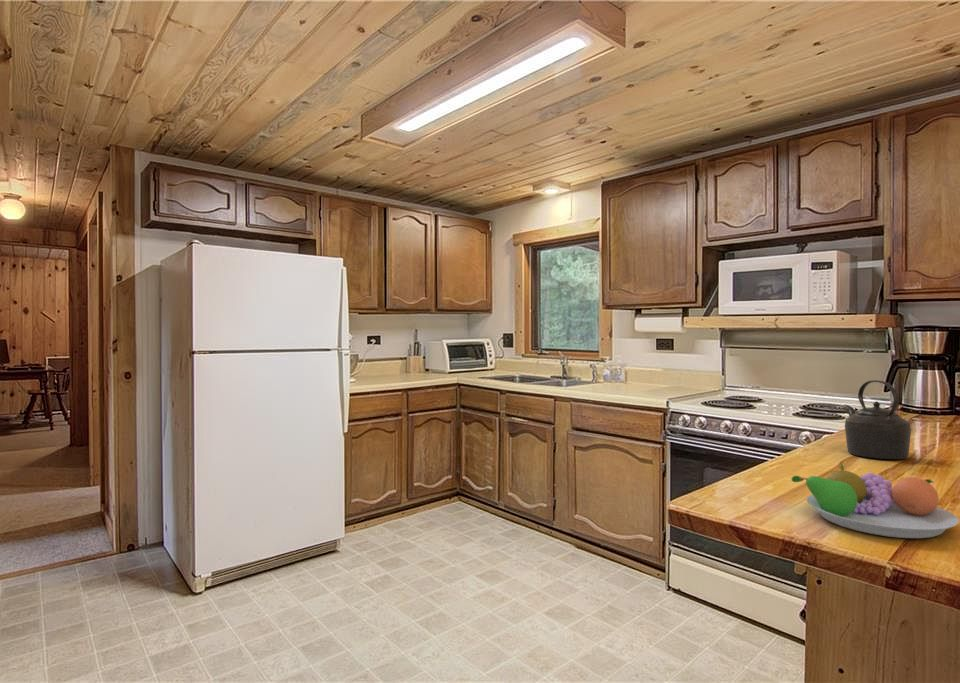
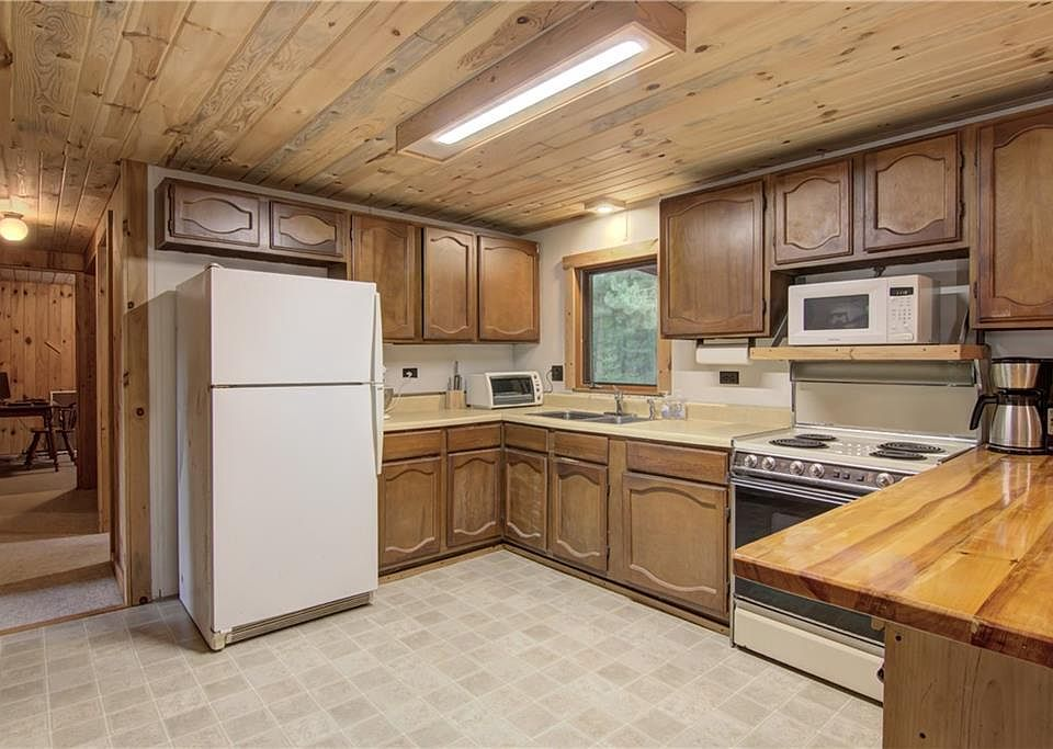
- fruit bowl (871, 495)
- kettle (868, 415)
